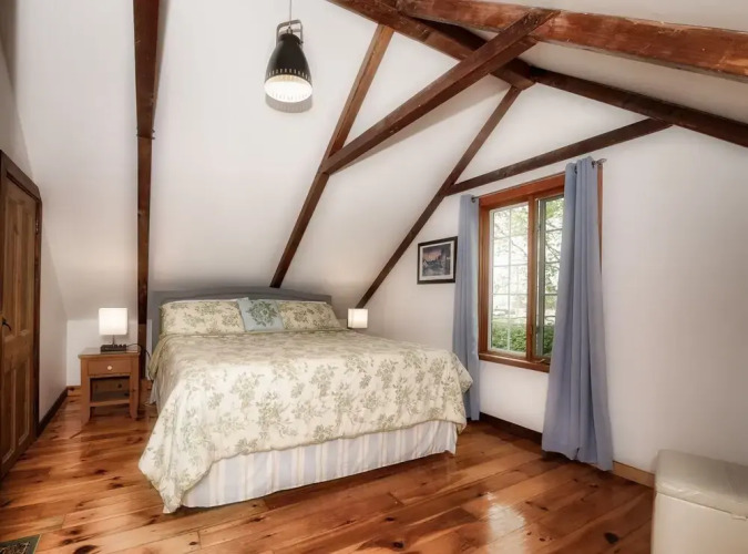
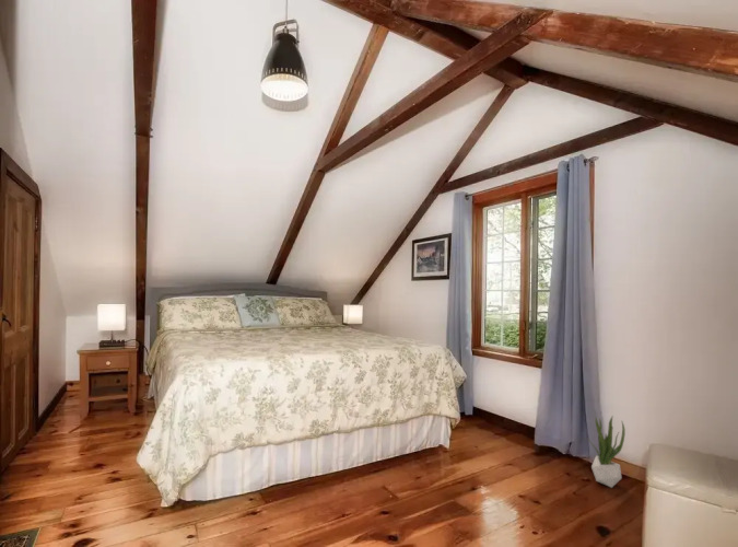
+ potted plant (608, 450)
